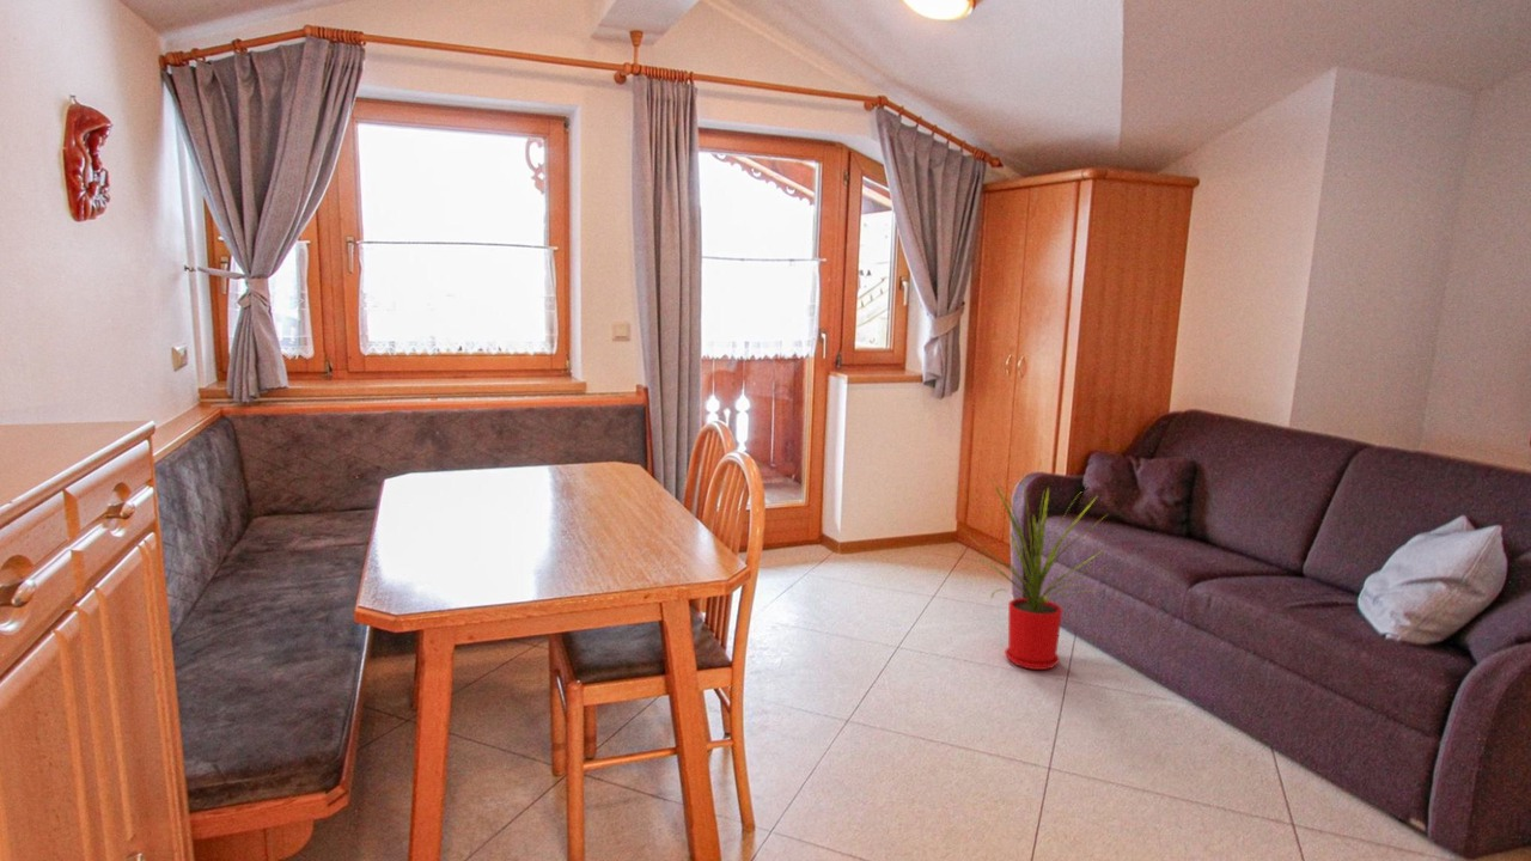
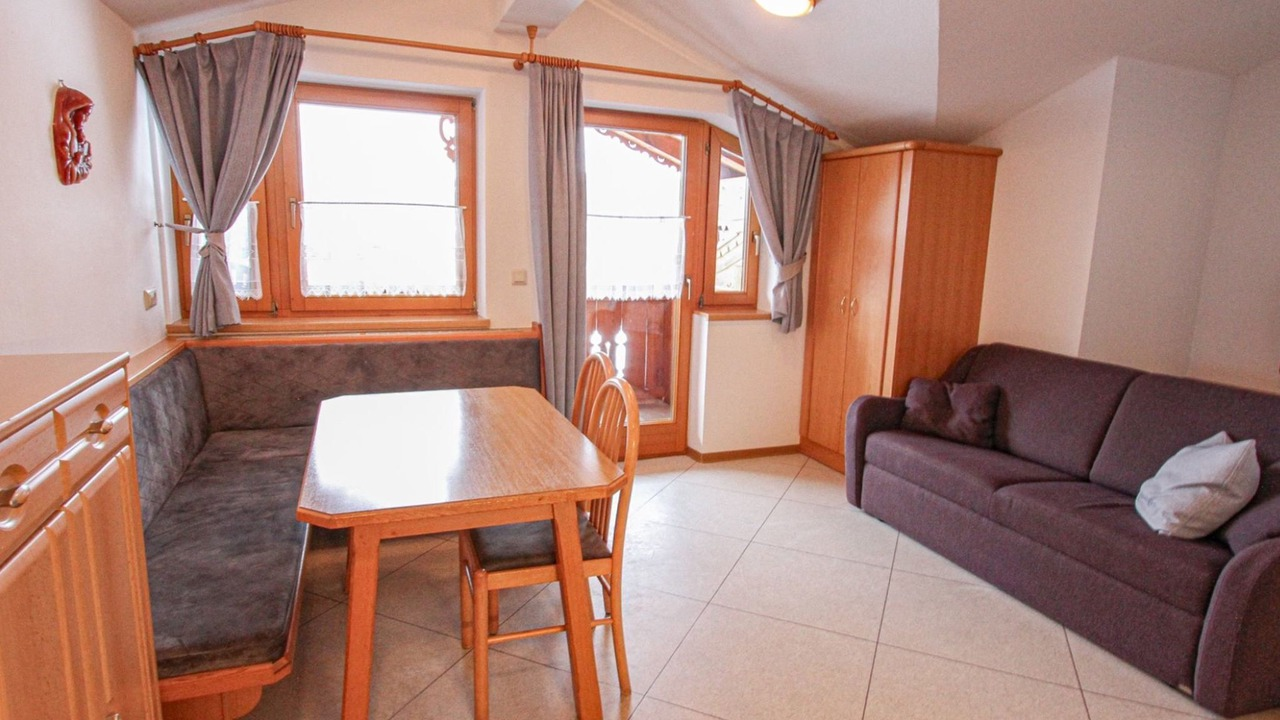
- house plant (1039, 570)
